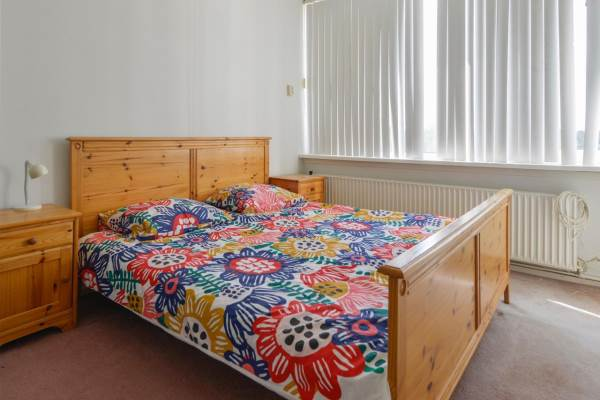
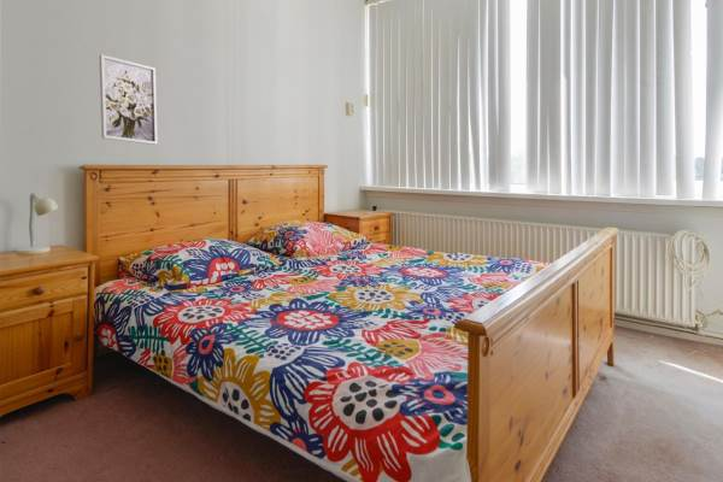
+ wall art (129, 101)
